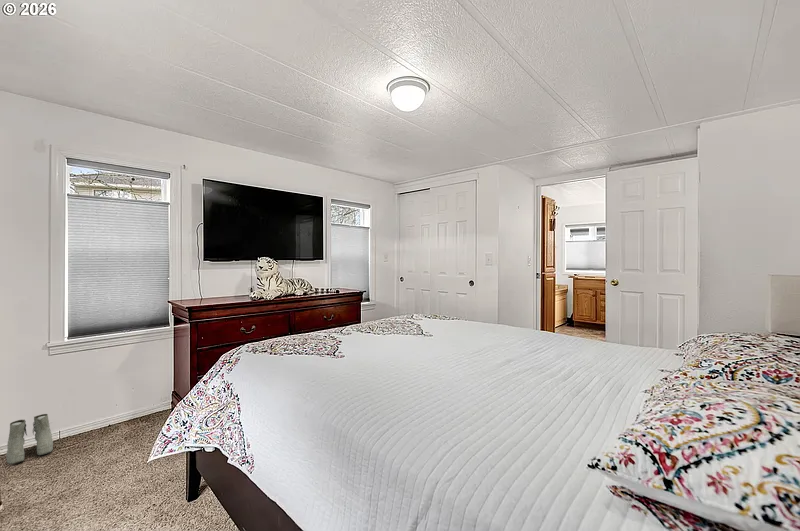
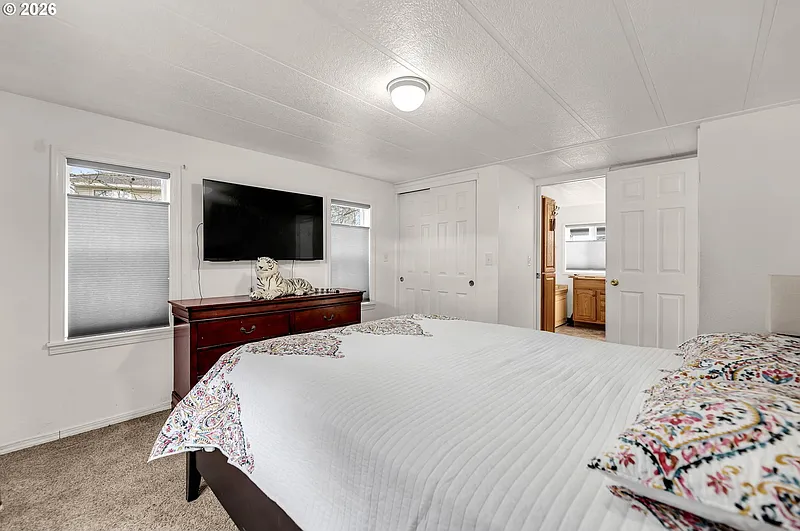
- boots (33, 434)
